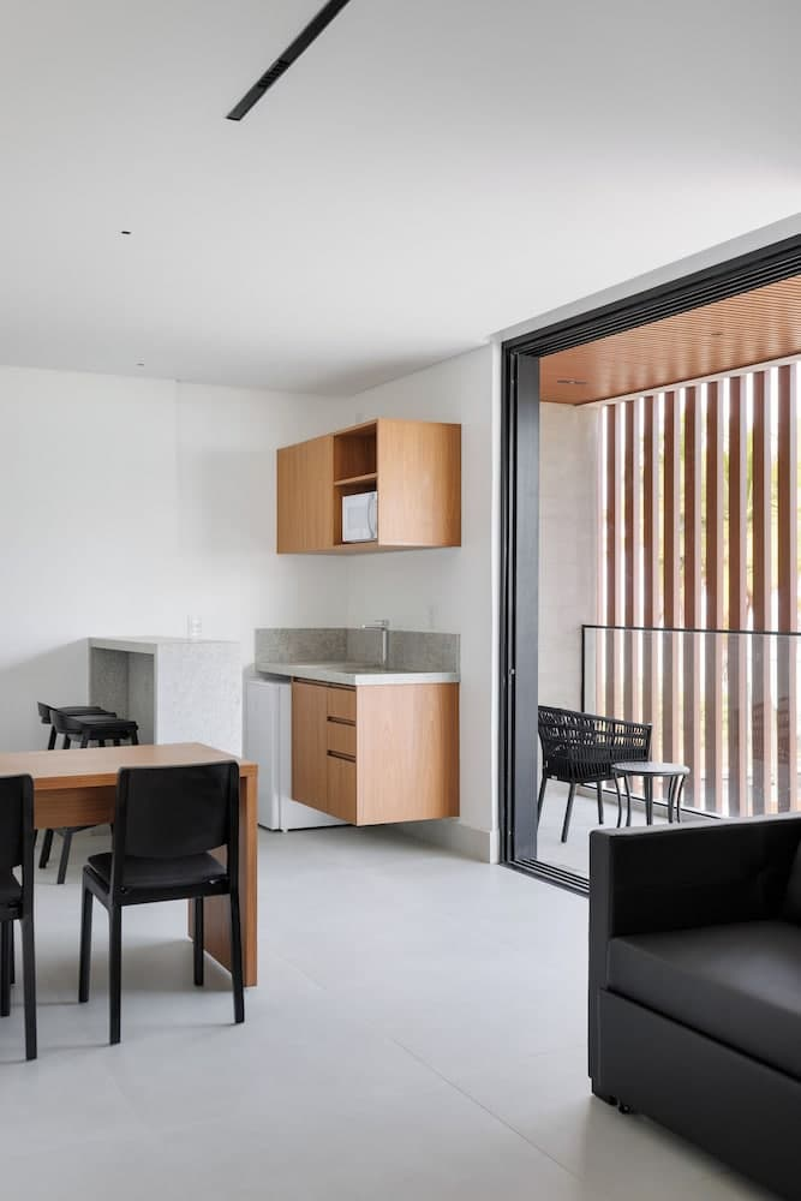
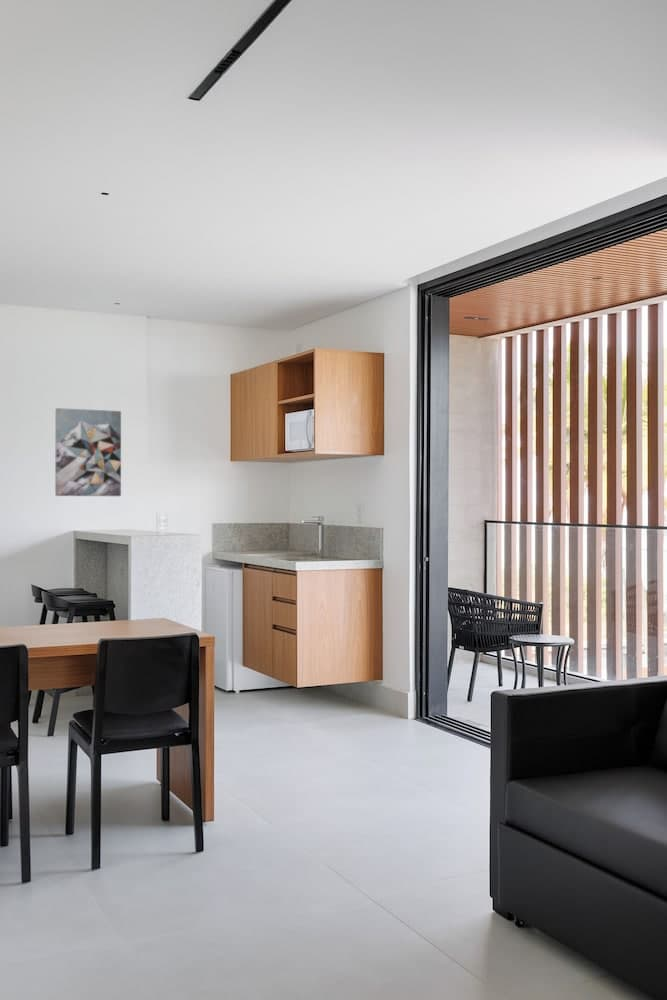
+ wall art (88, 452)
